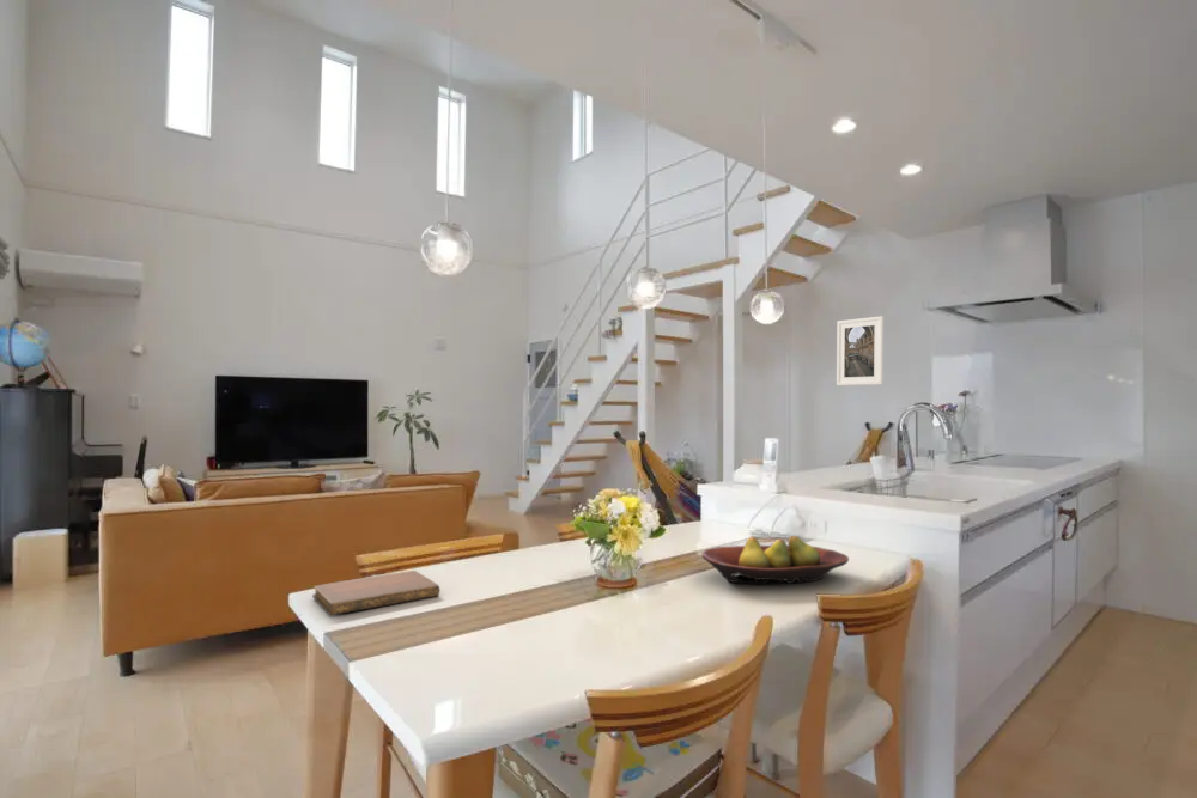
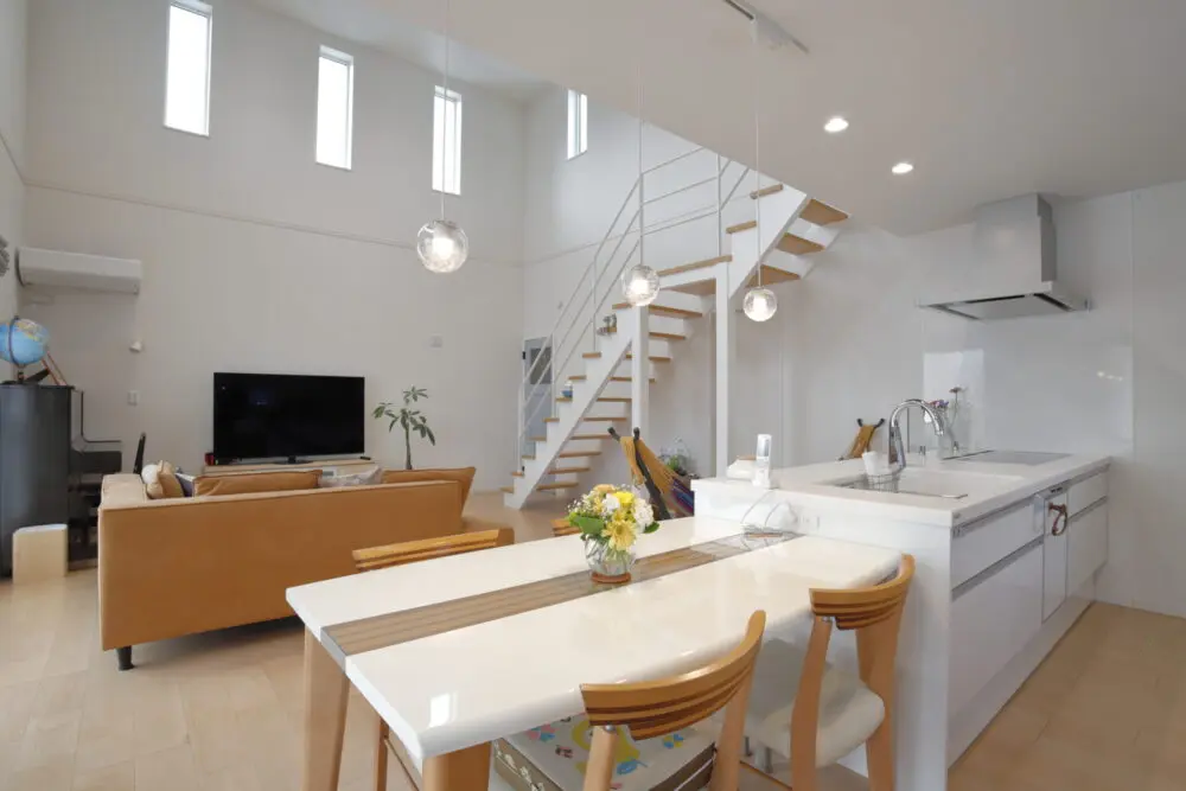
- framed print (858, 352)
- fruit bowl (773, 556)
- notebook (376, 590)
